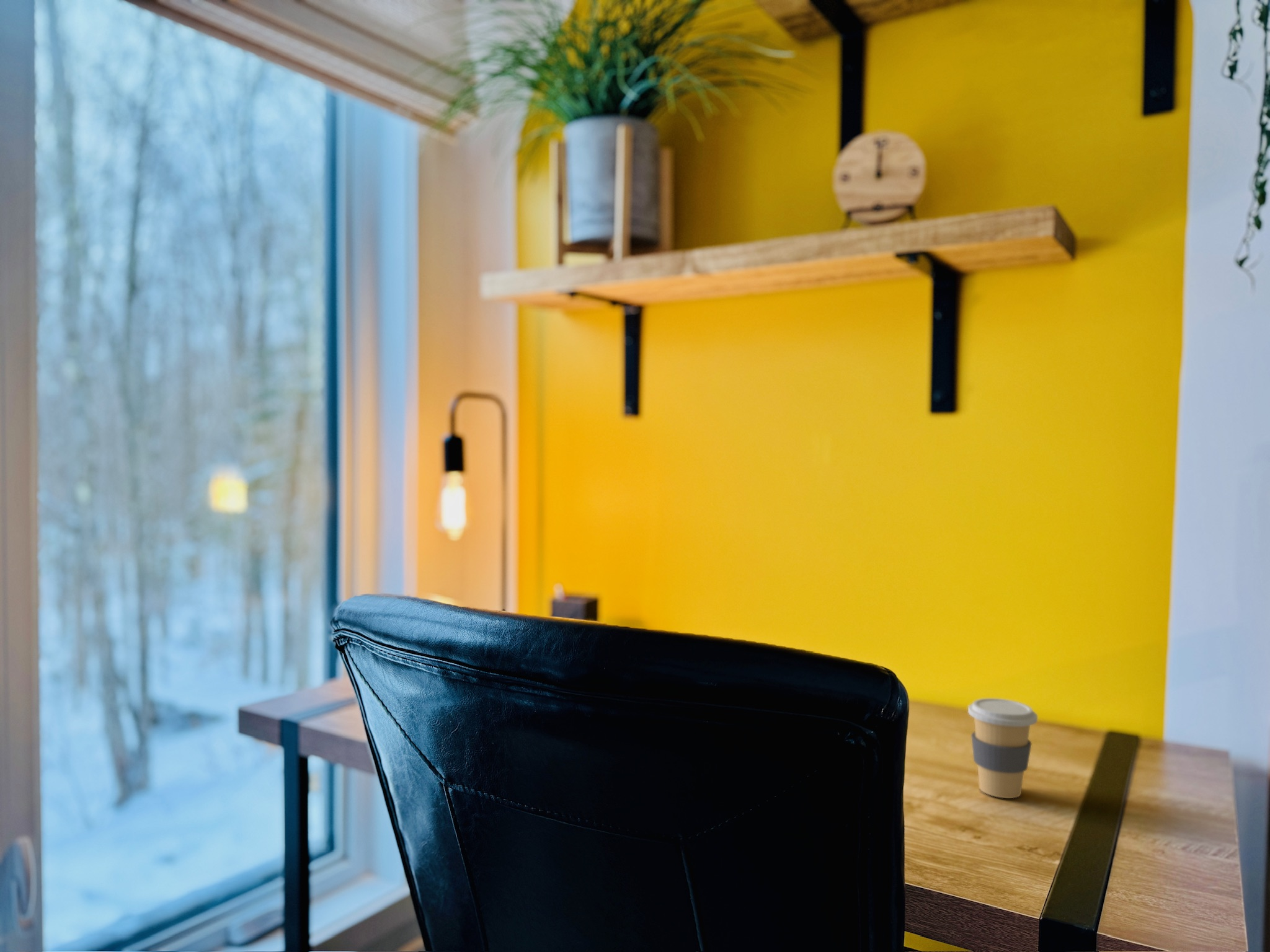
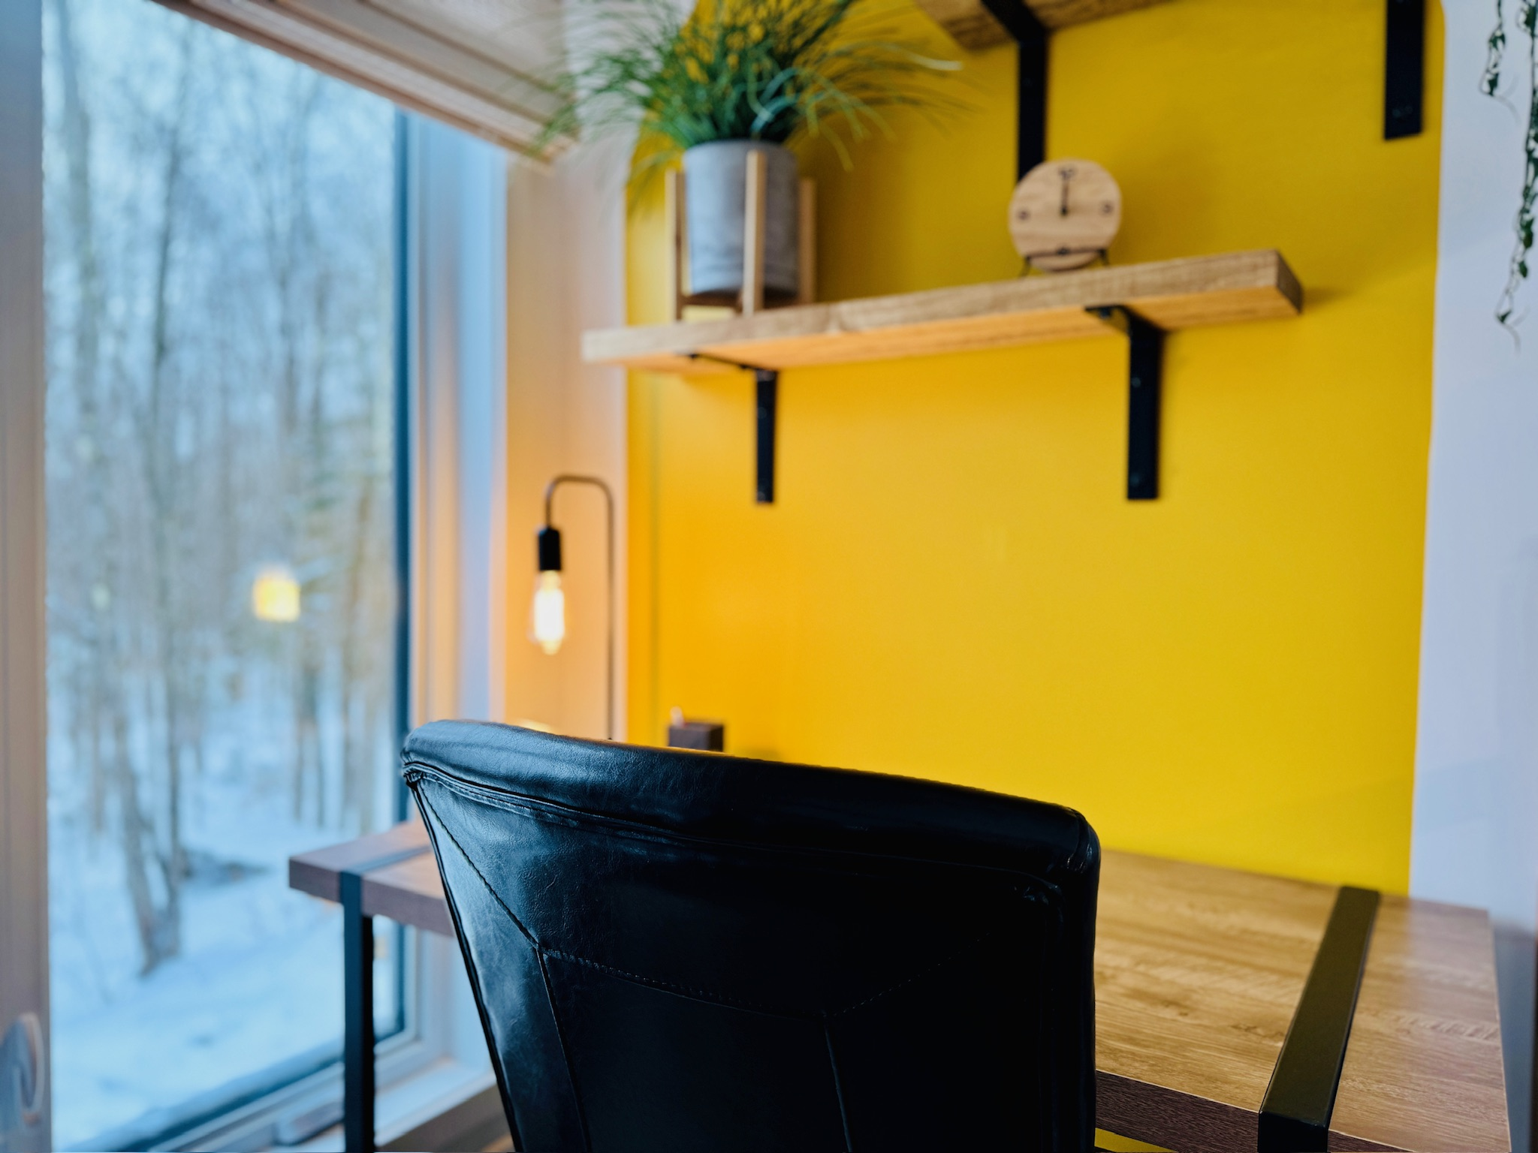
- coffee cup (1001, 748)
